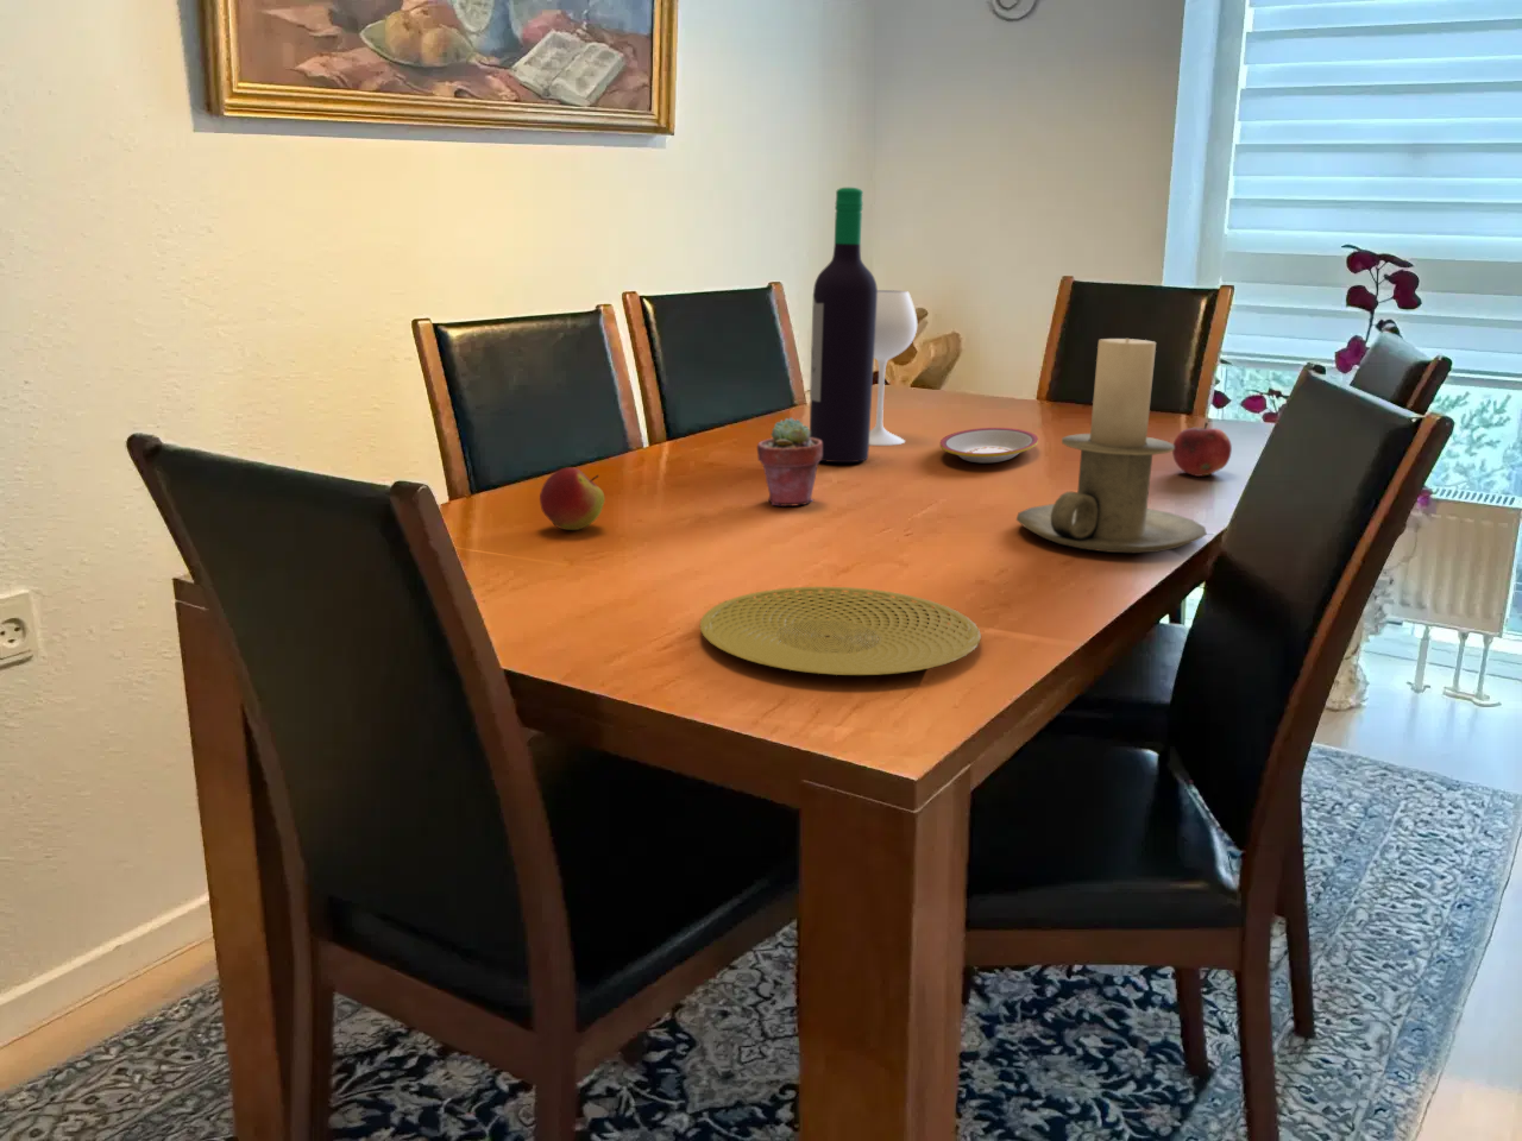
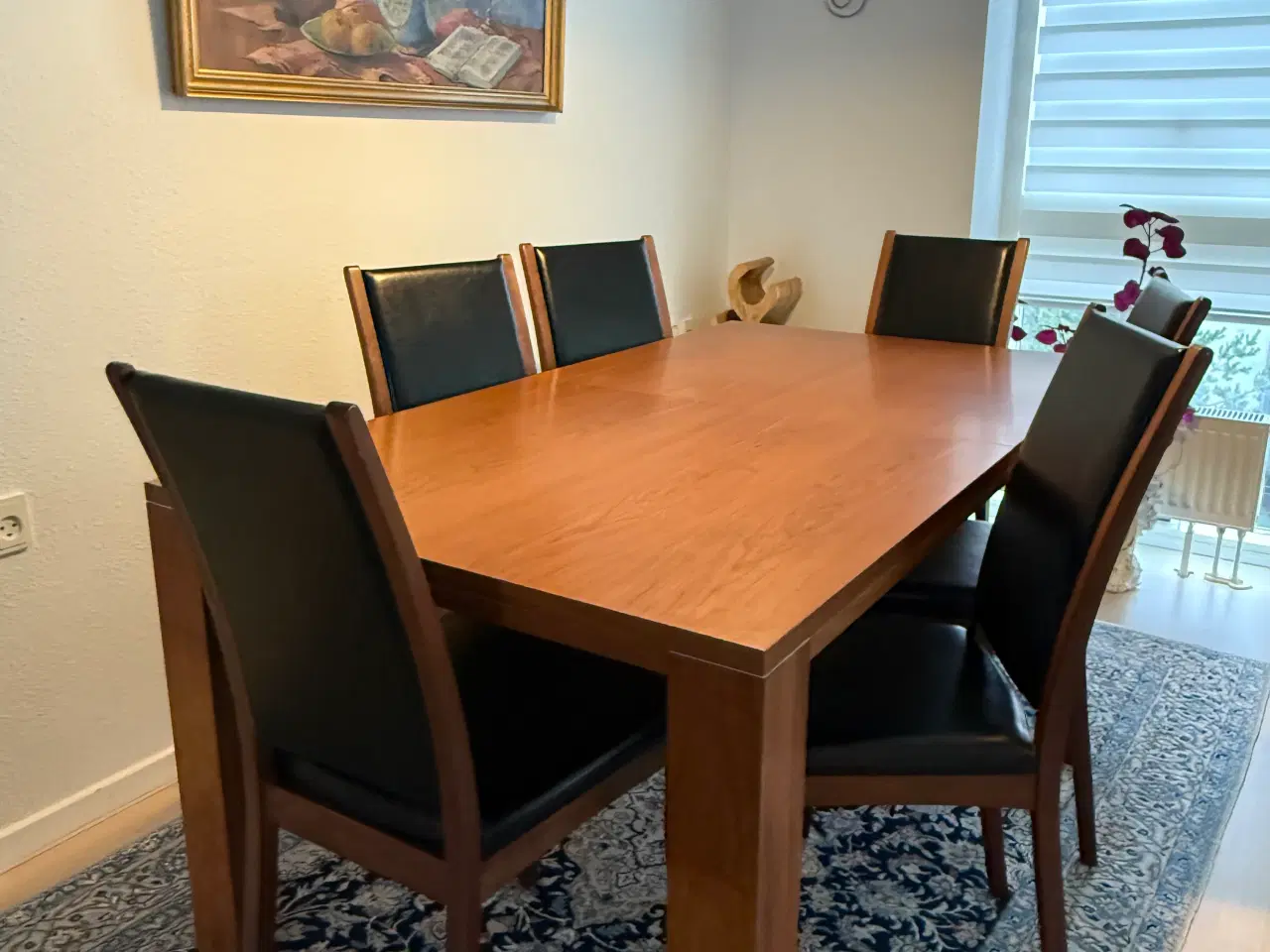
- candle holder (1118, 439)
- wine bottle (864, 322)
- potted succulent (790, 459)
- plate (989, 447)
- fruit (1202, 448)
- apple (573, 499)
- plate (838, 630)
